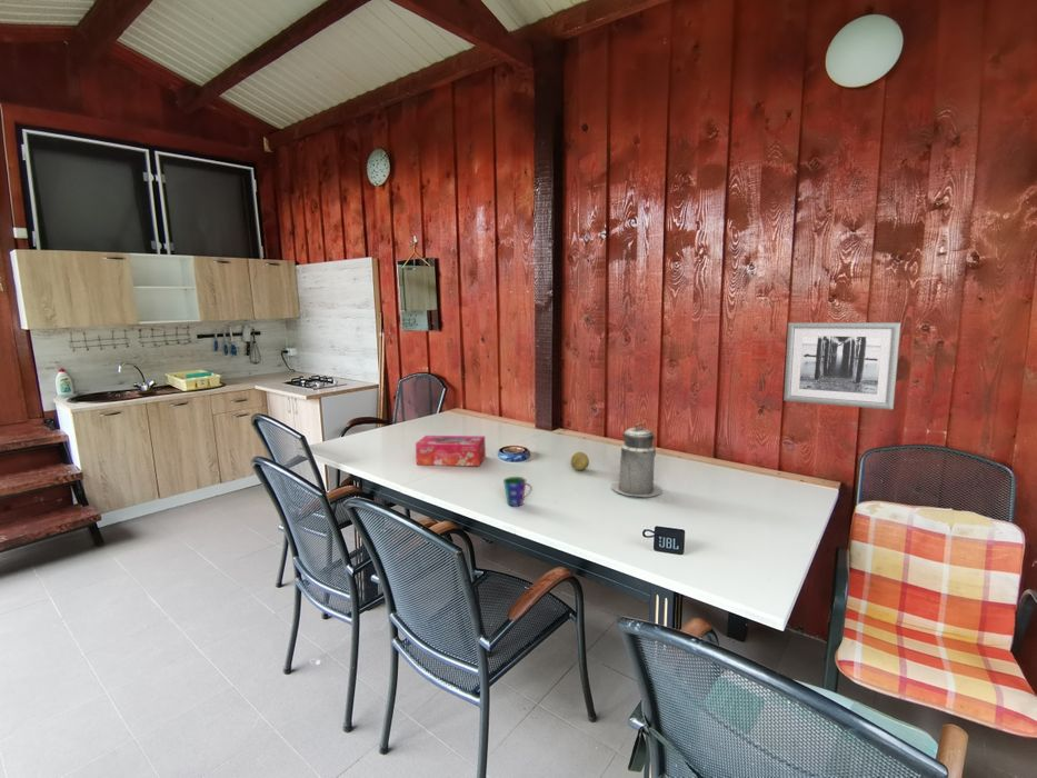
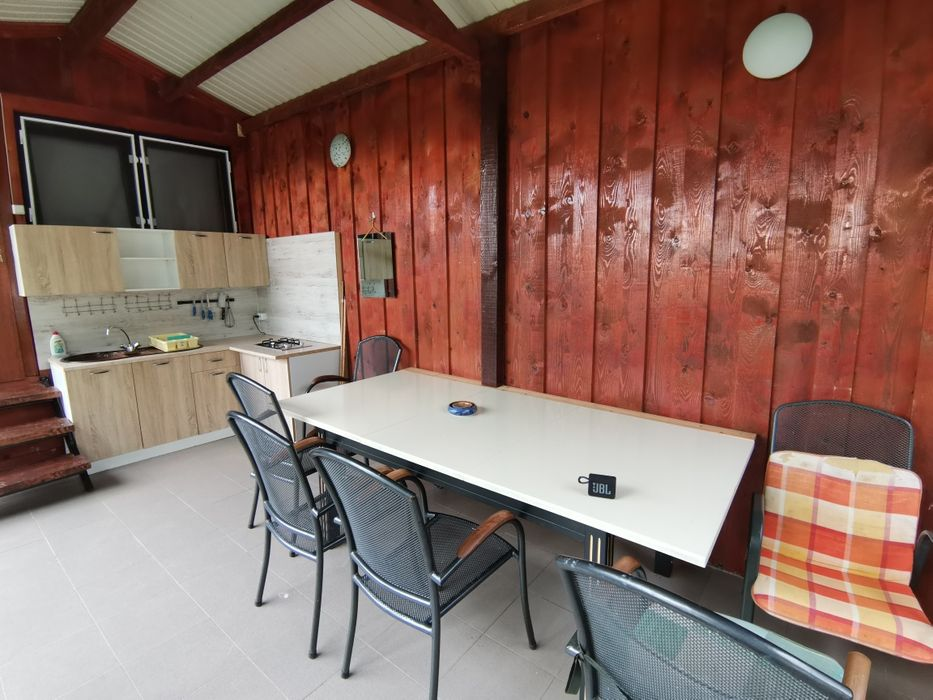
- fruit (579, 461)
- tissue box (451, 450)
- canister (636, 456)
- wall art (838, 363)
- cup (518, 492)
